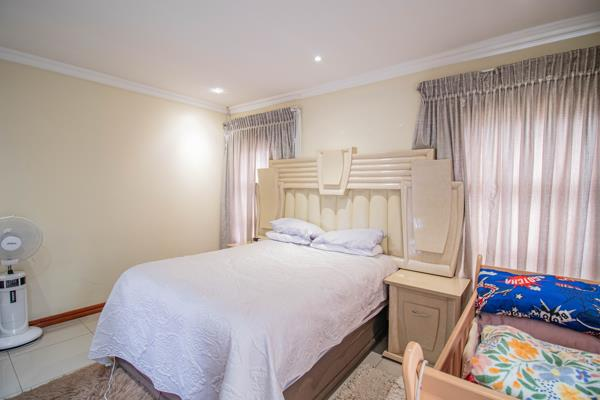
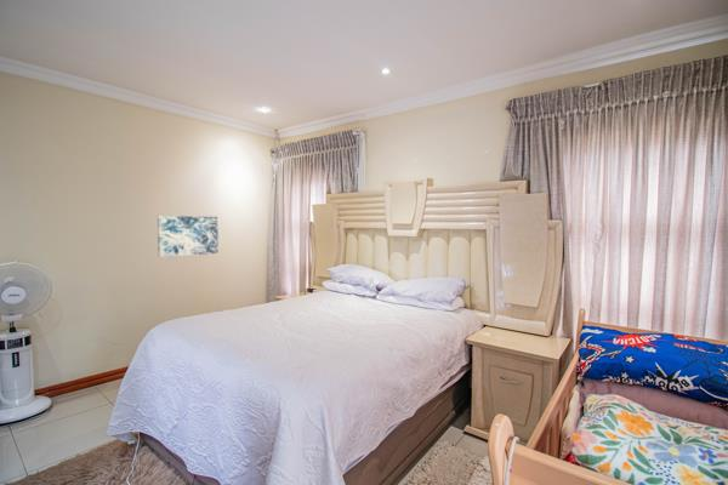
+ wall art (189, 235)
